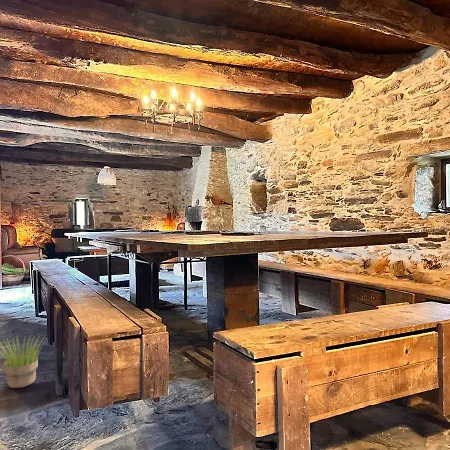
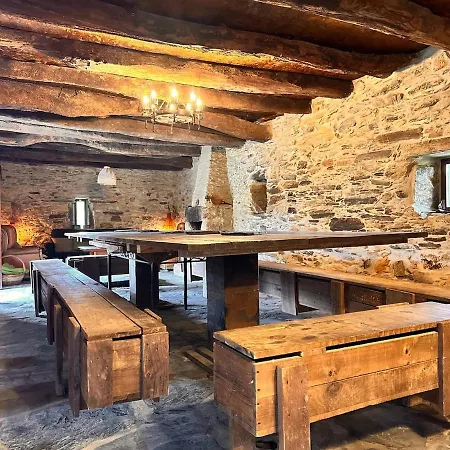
- potted plant (21, 362)
